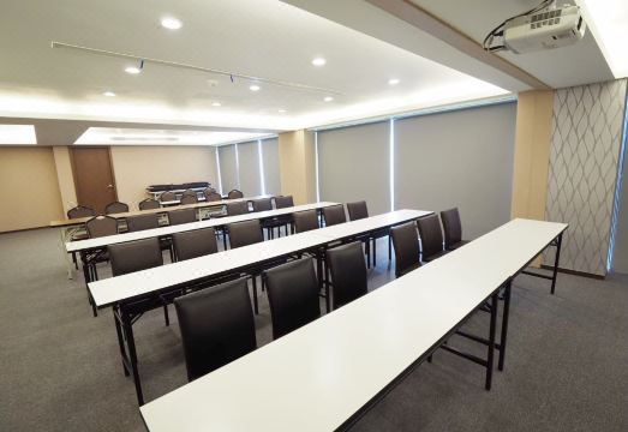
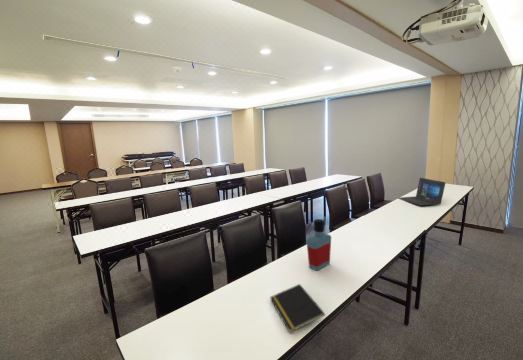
+ laptop (420, 190)
+ notepad (295, 305)
+ bottle (319, 243)
